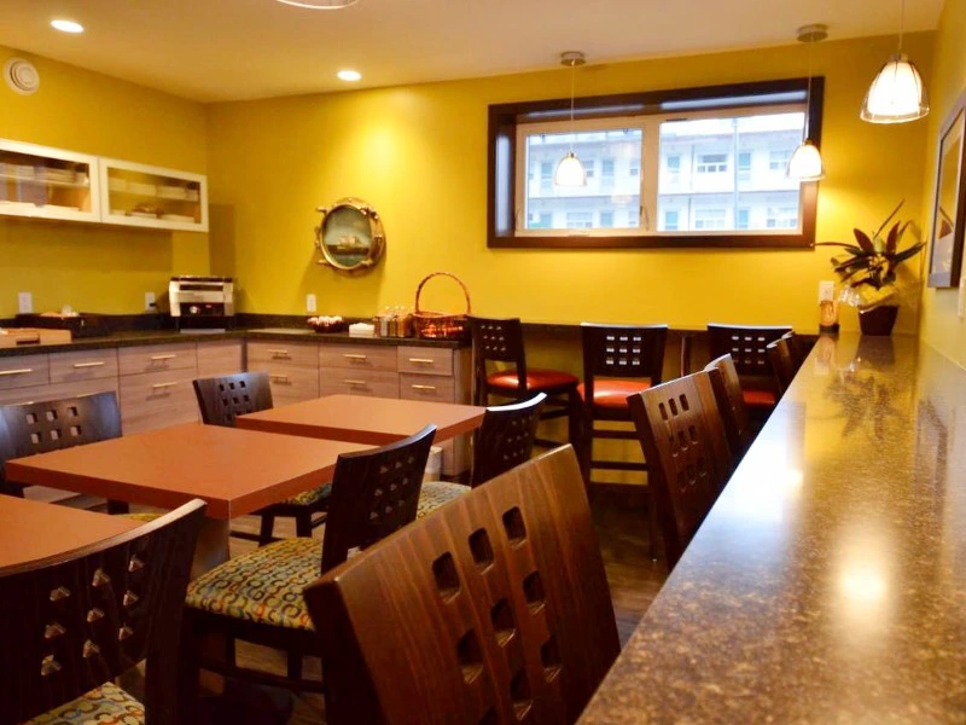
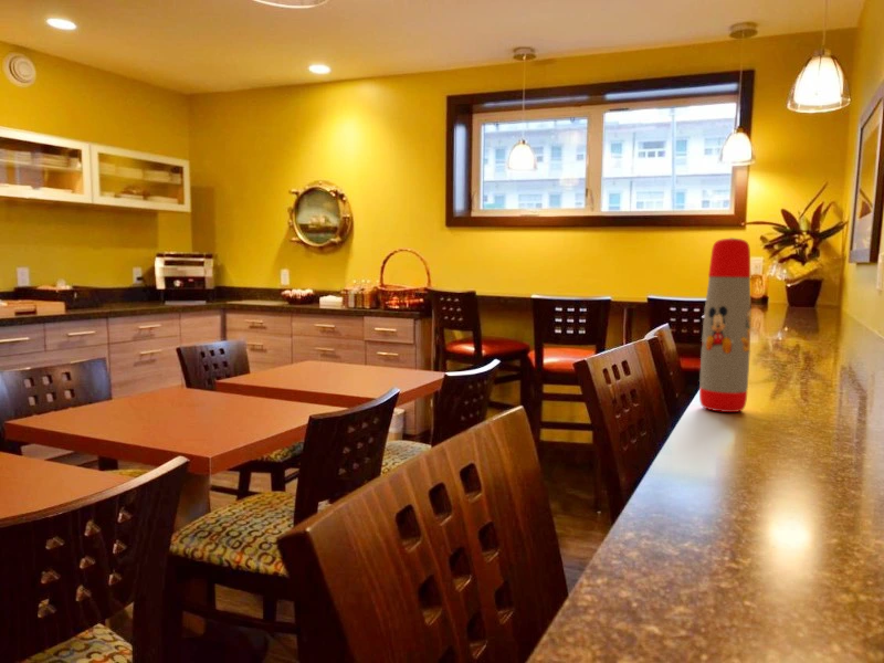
+ water bottle (726, 324)
